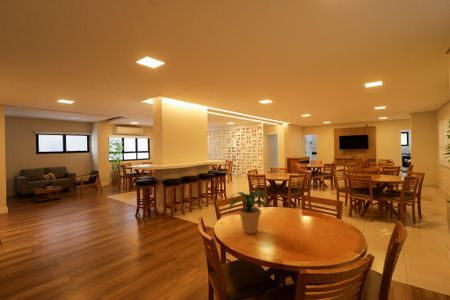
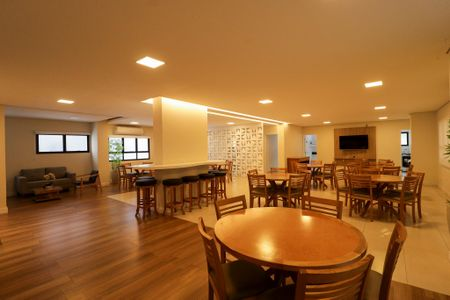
- potted plant (250, 211)
